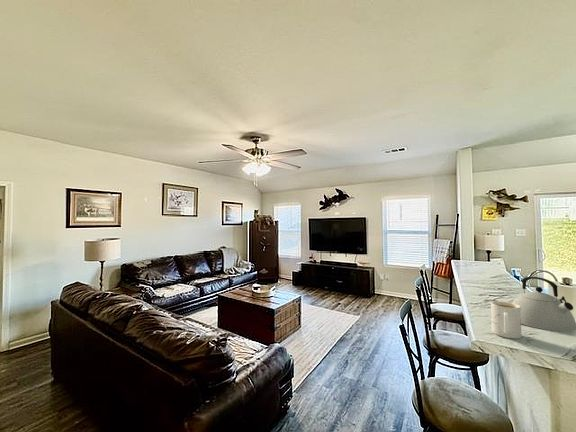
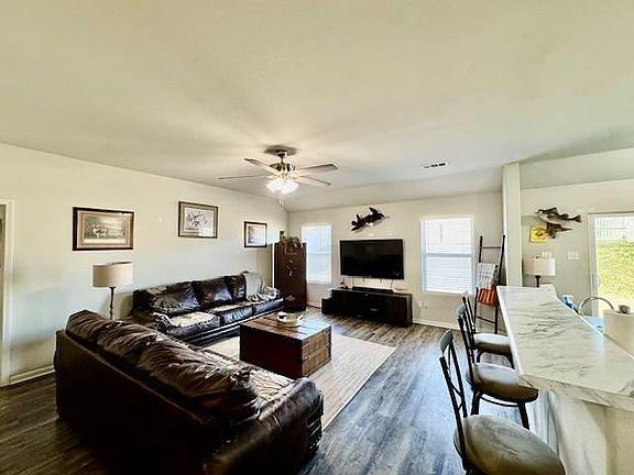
- kettle (540, 299)
- mug (506, 320)
